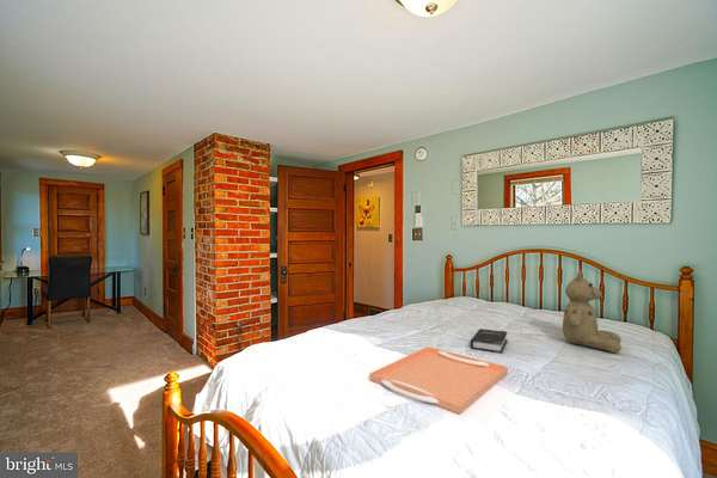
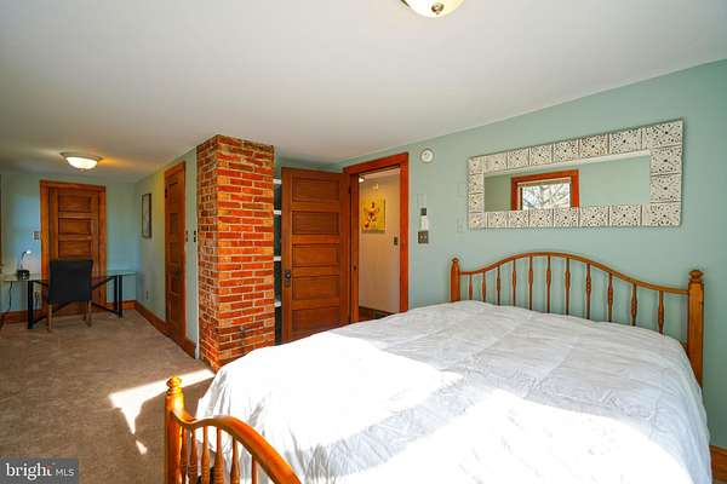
- teddy bear (590, 308)
- serving tray (440, 373)
- hardback book (489, 339)
